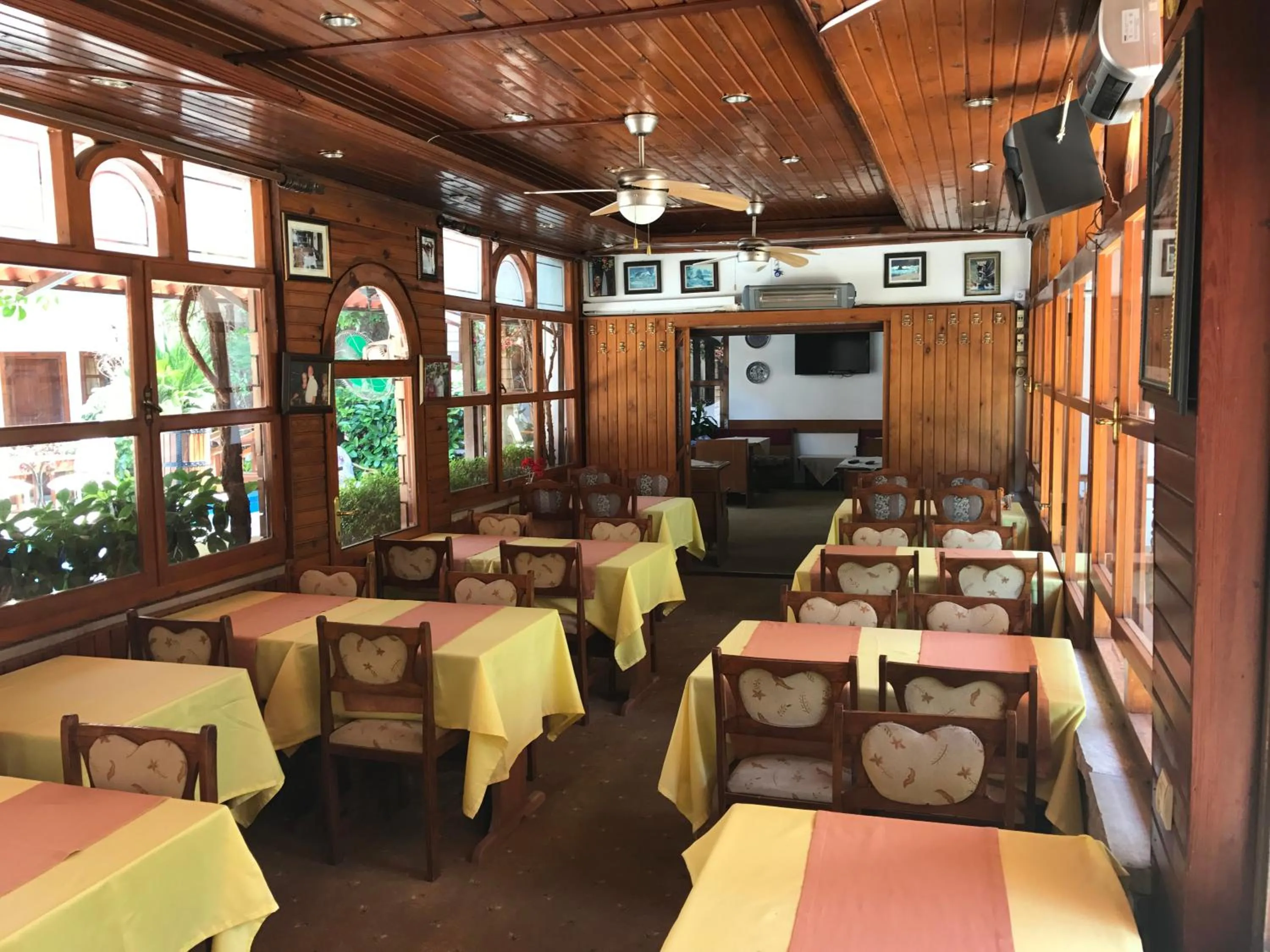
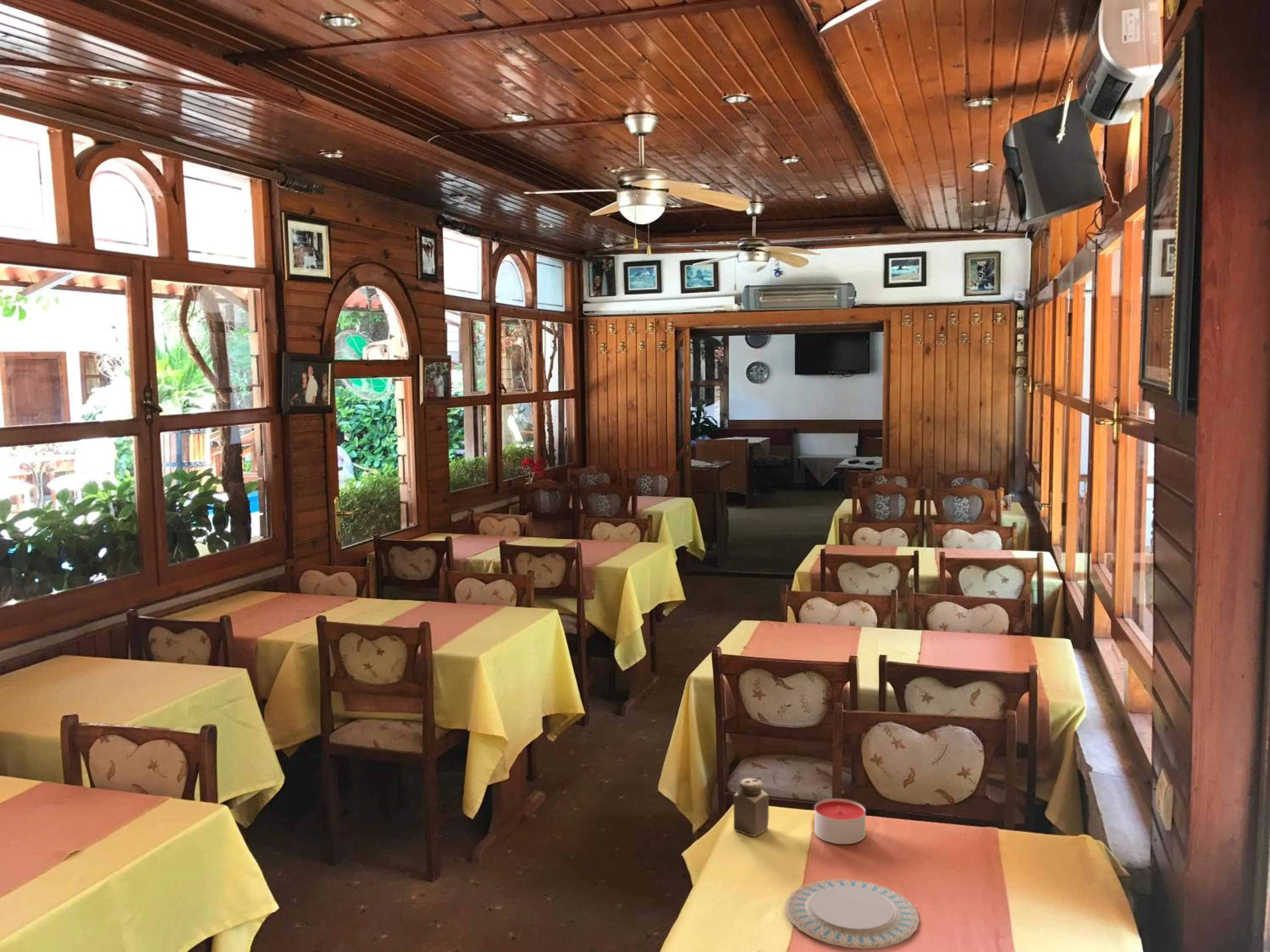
+ candle (839, 820)
+ salt shaker (751, 805)
+ chinaware (851, 909)
